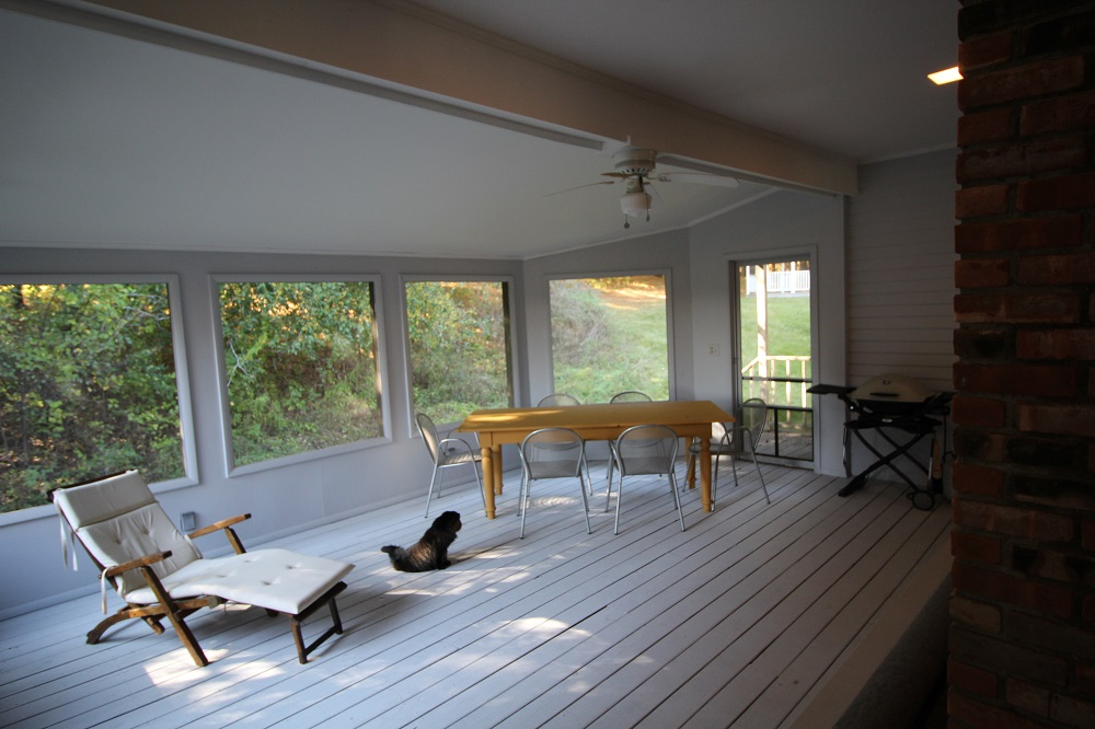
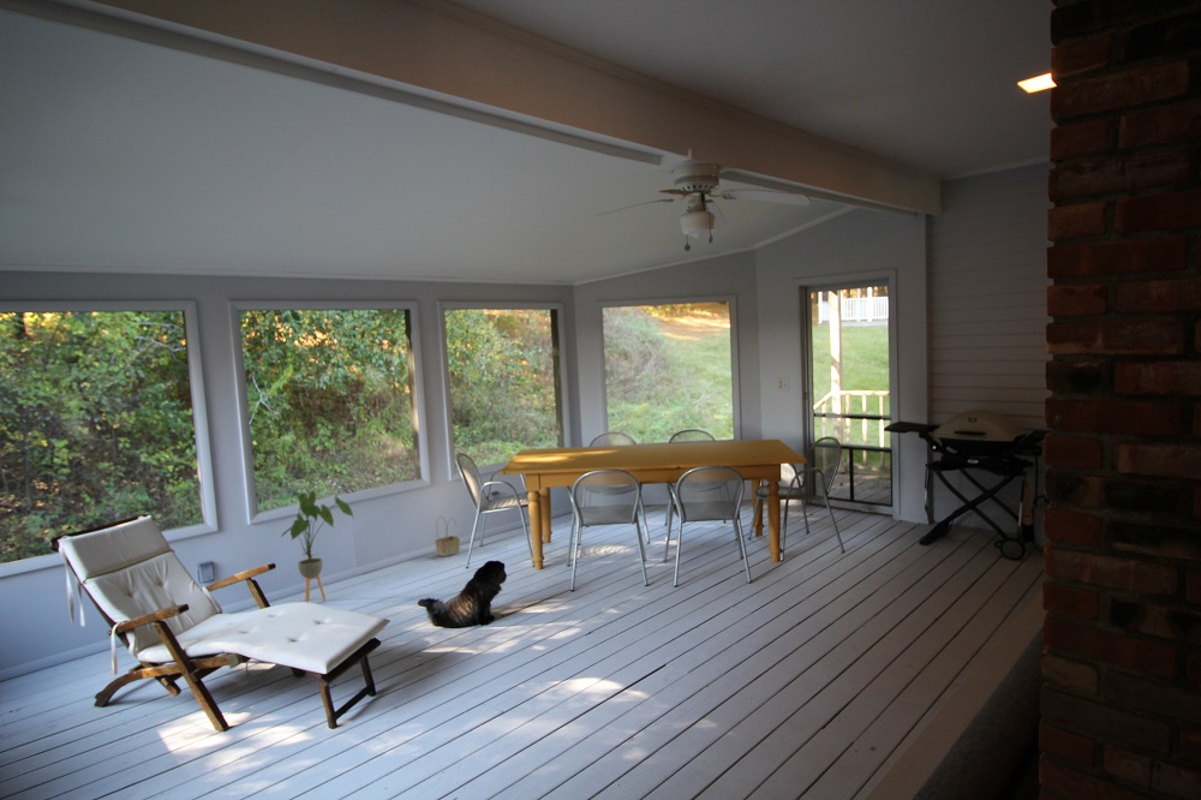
+ basket (447, 535)
+ house plant (312, 545)
